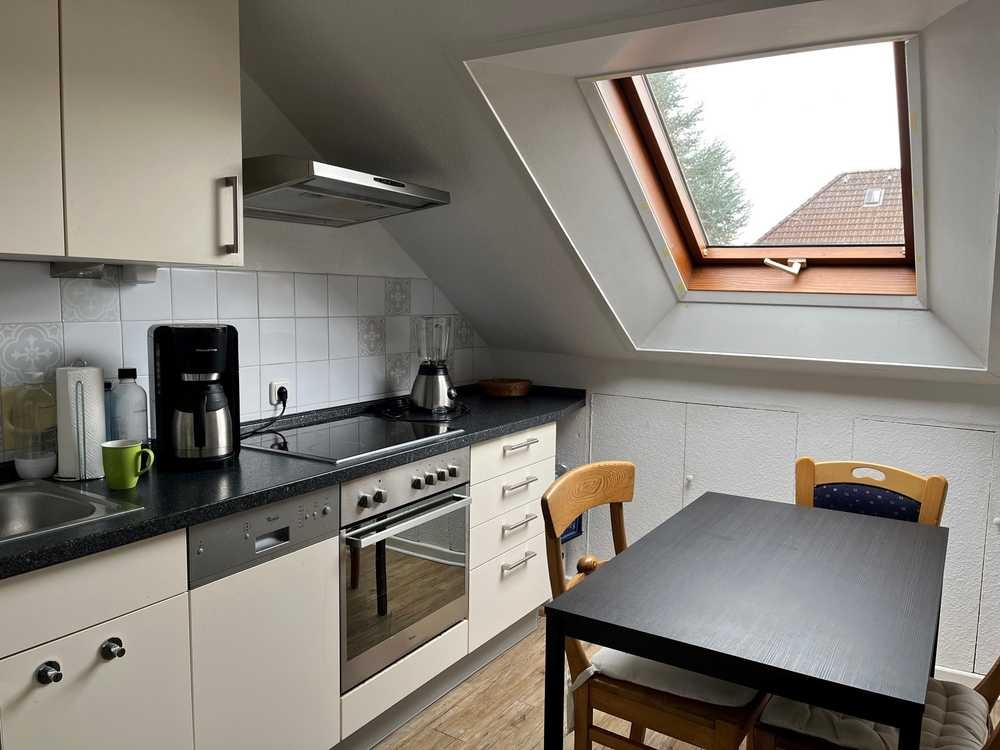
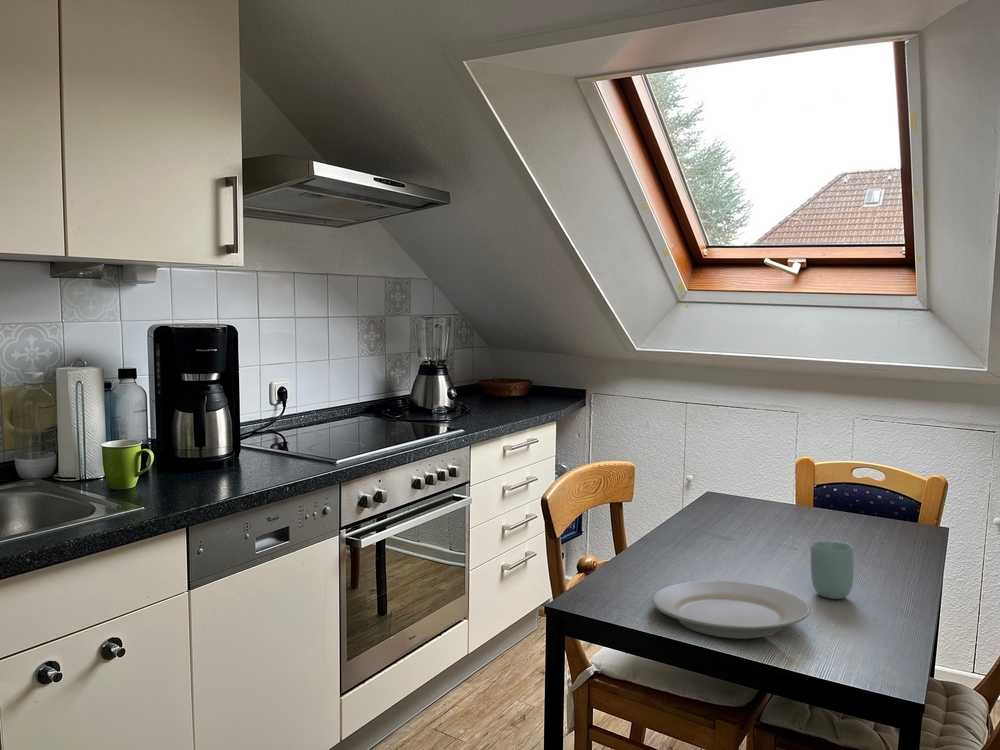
+ cup (832, 570)
+ plate (729, 610)
